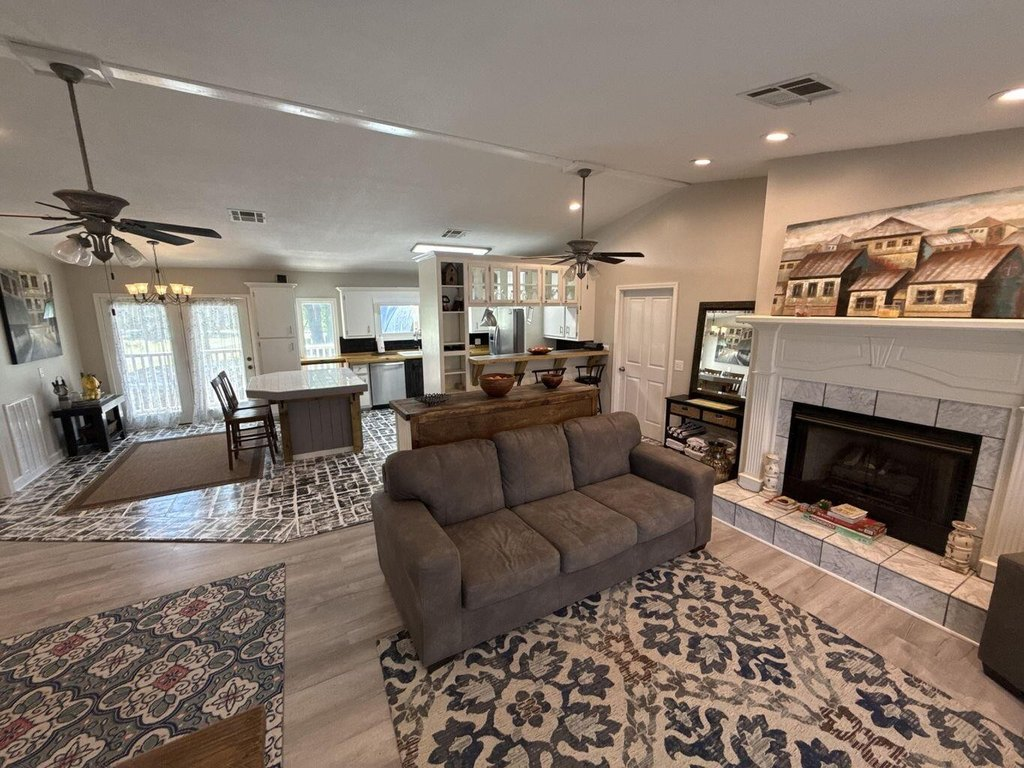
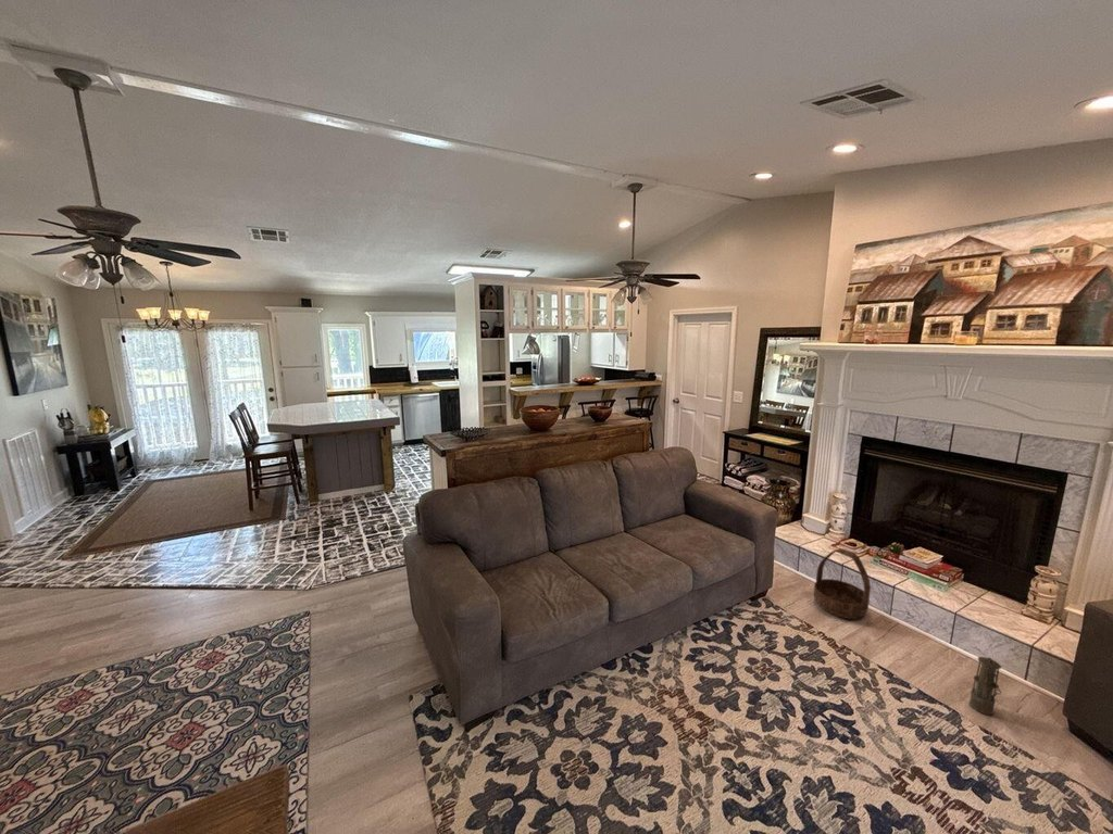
+ basket (842, 581)
+ lantern (985, 683)
